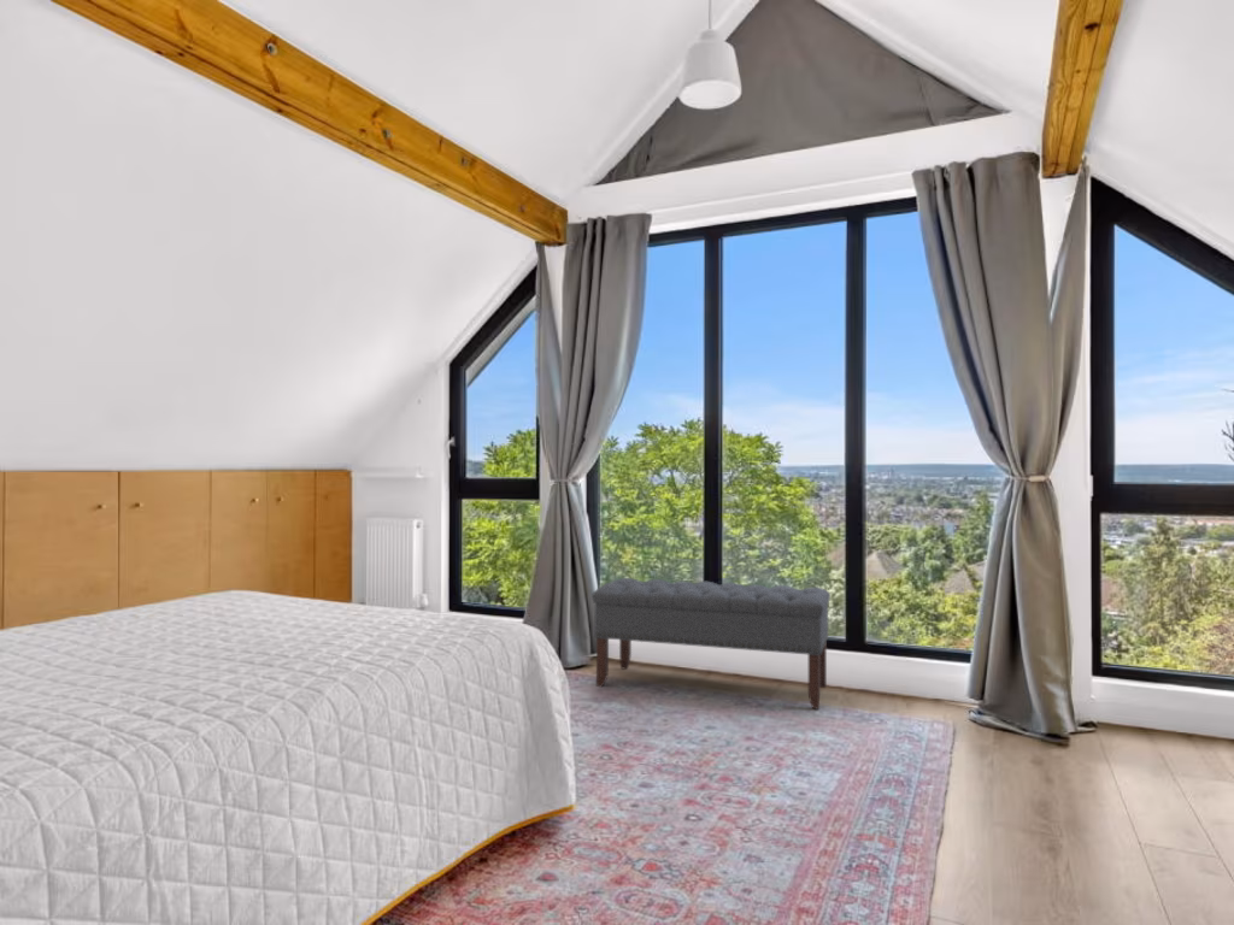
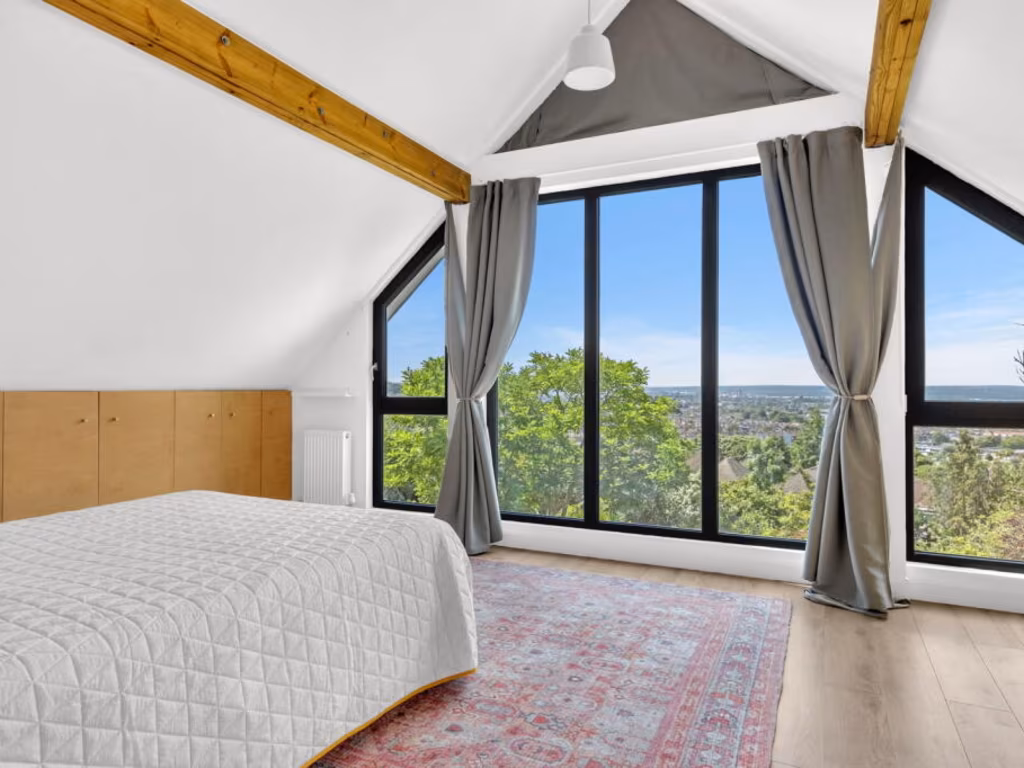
- bench (711, 636)
